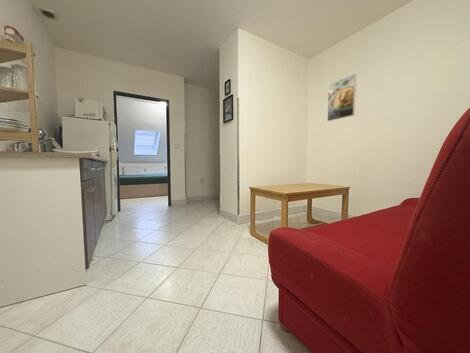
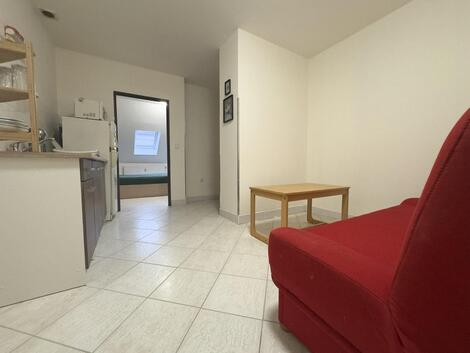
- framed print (340, 99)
